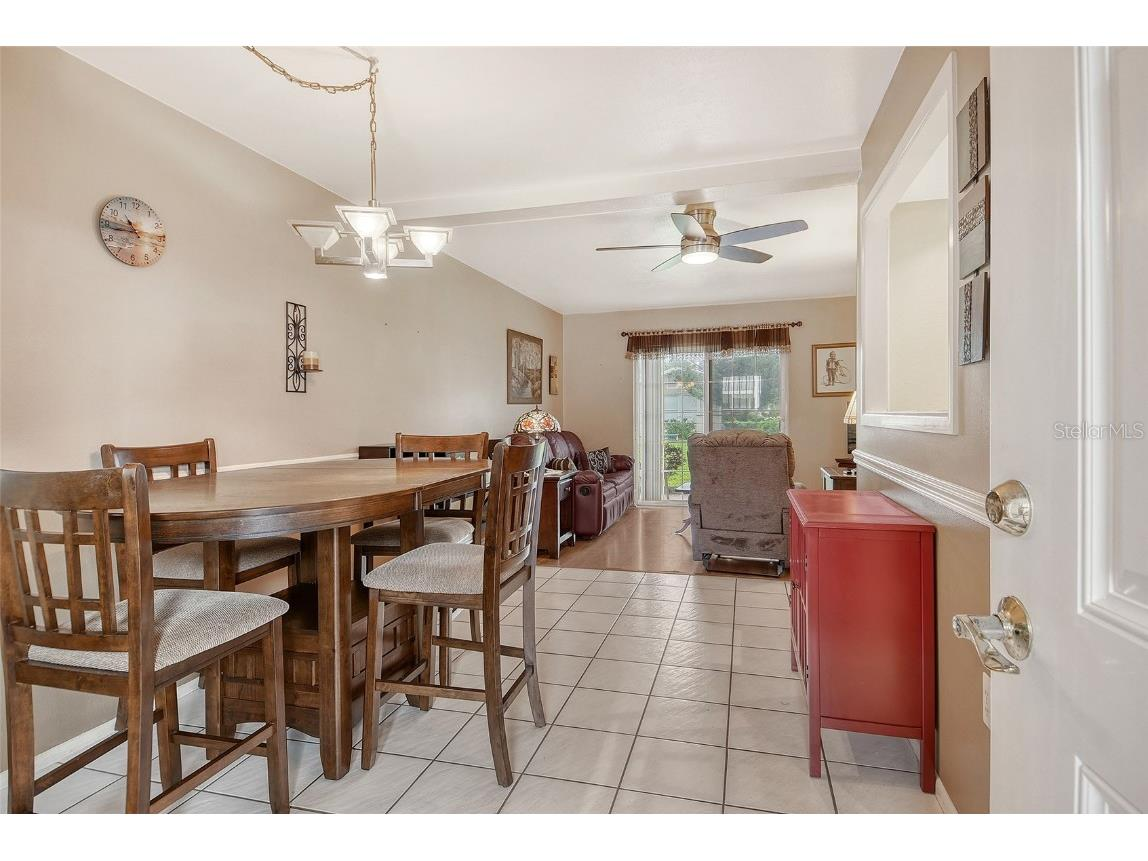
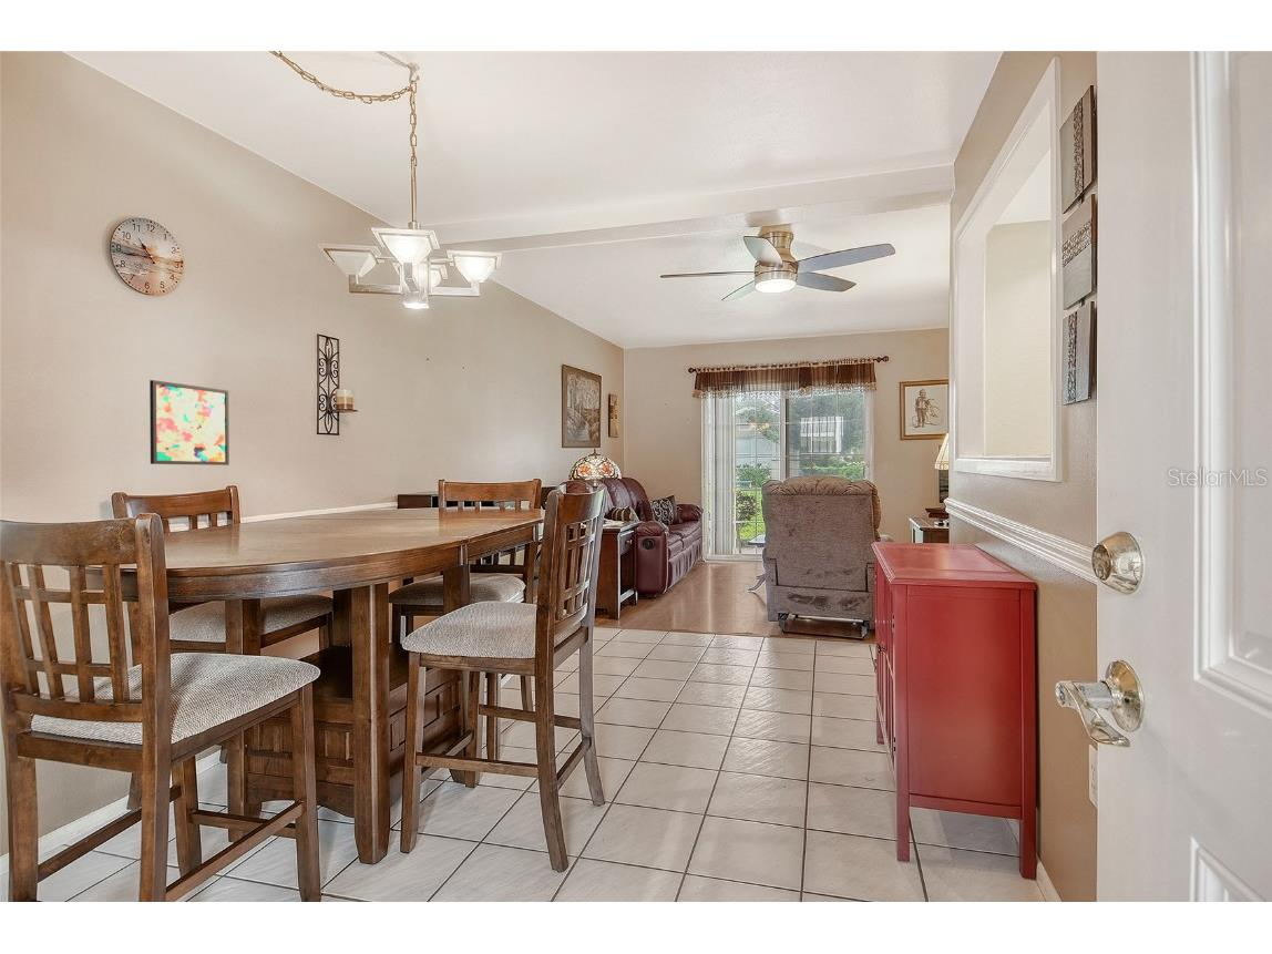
+ wall art (192, 424)
